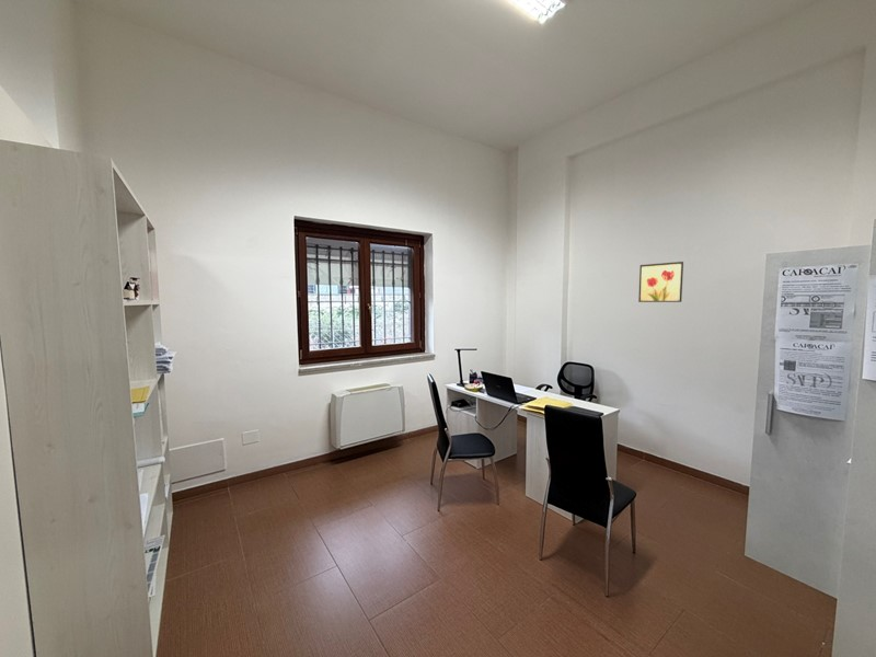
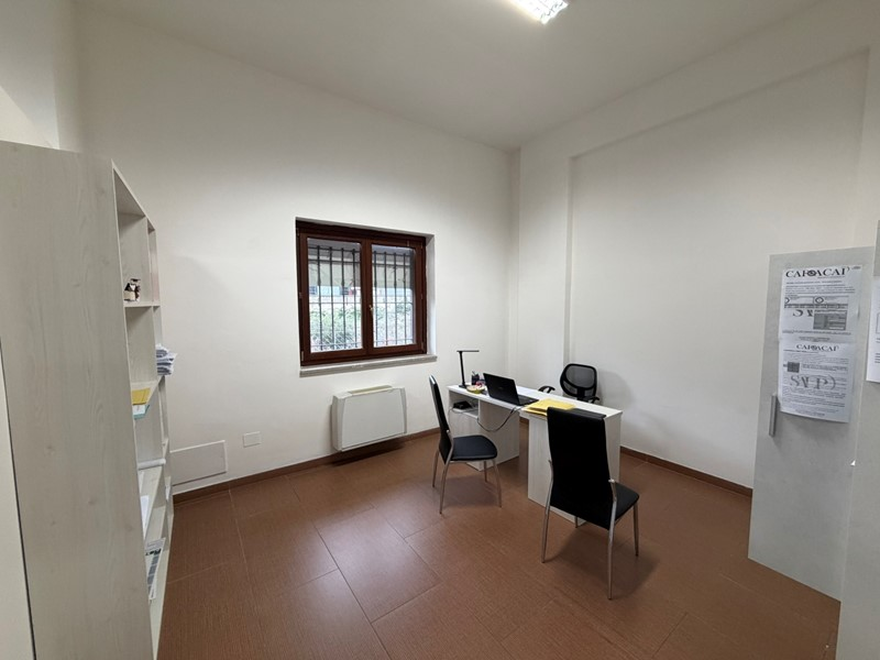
- wall art (660, 283)
